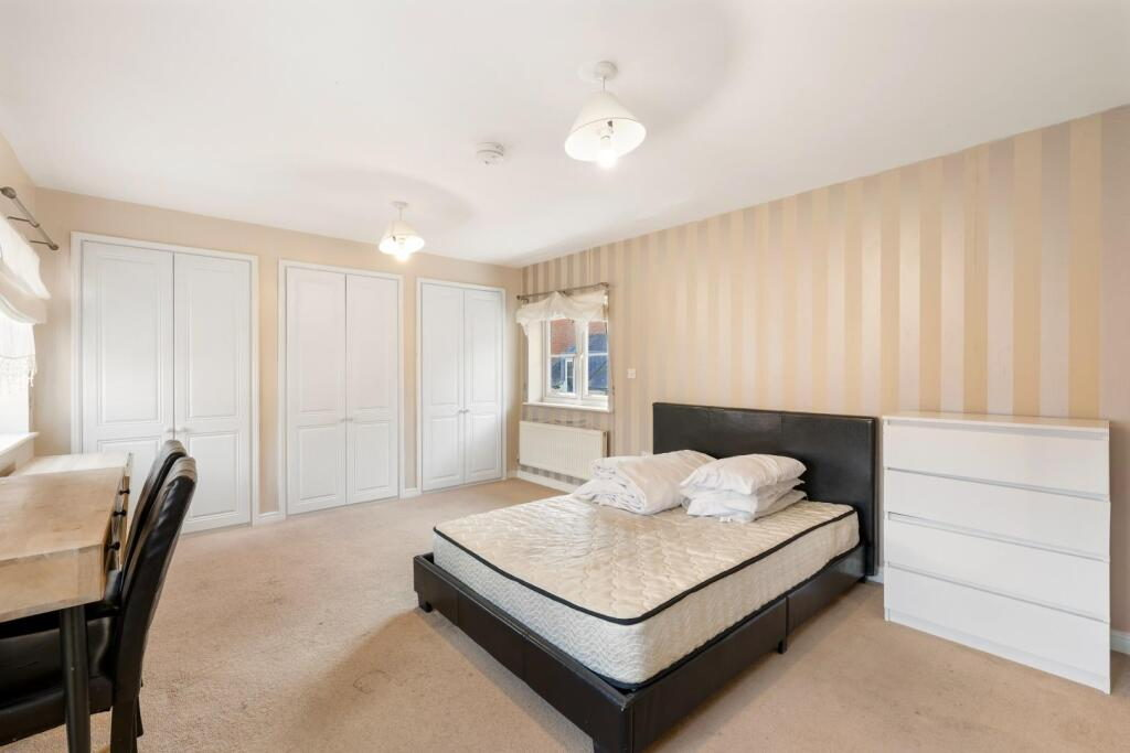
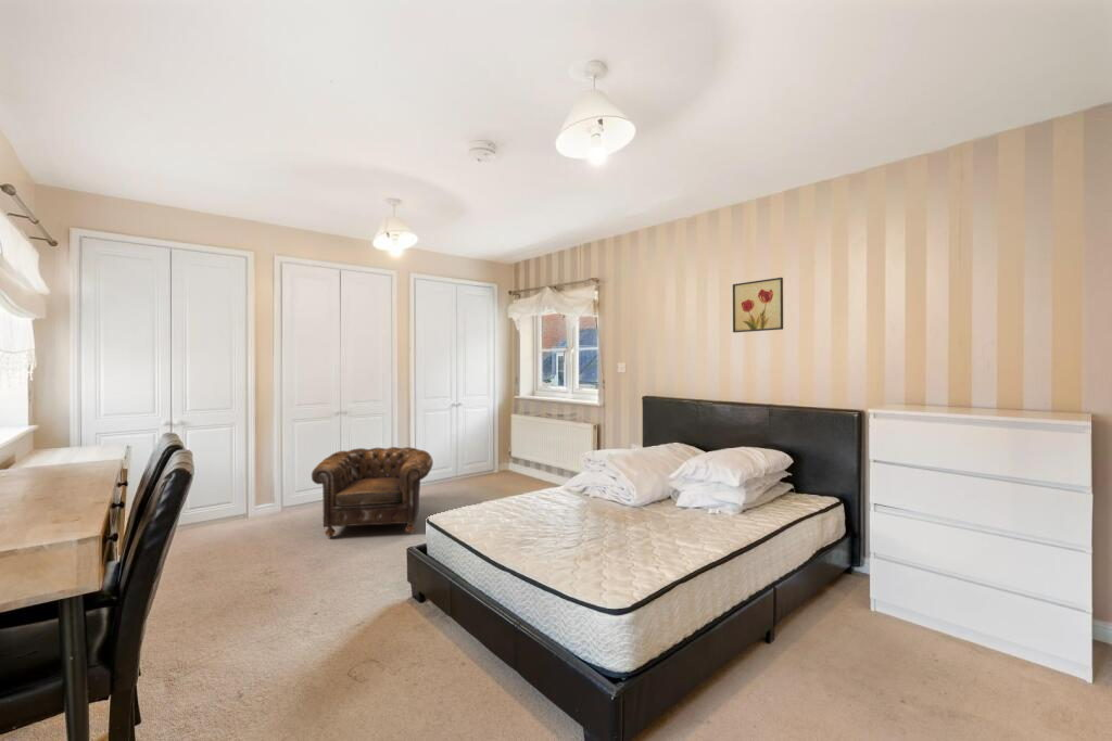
+ armchair (378, 487)
+ wall art (757, 306)
